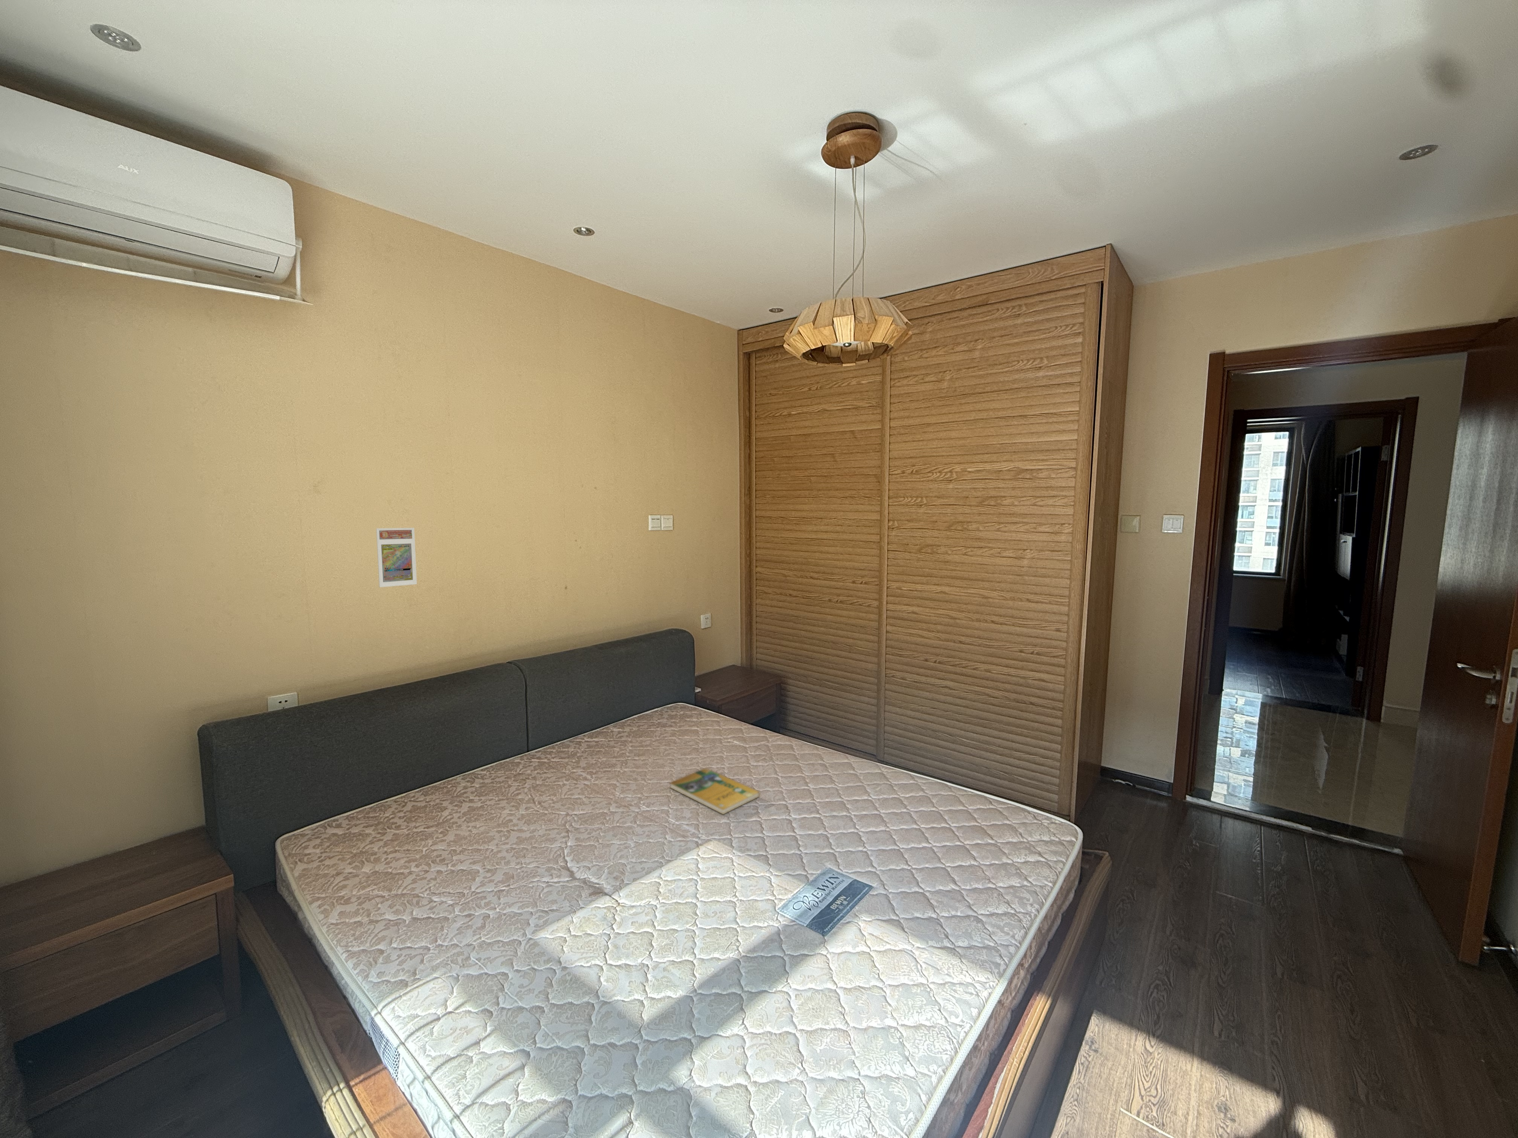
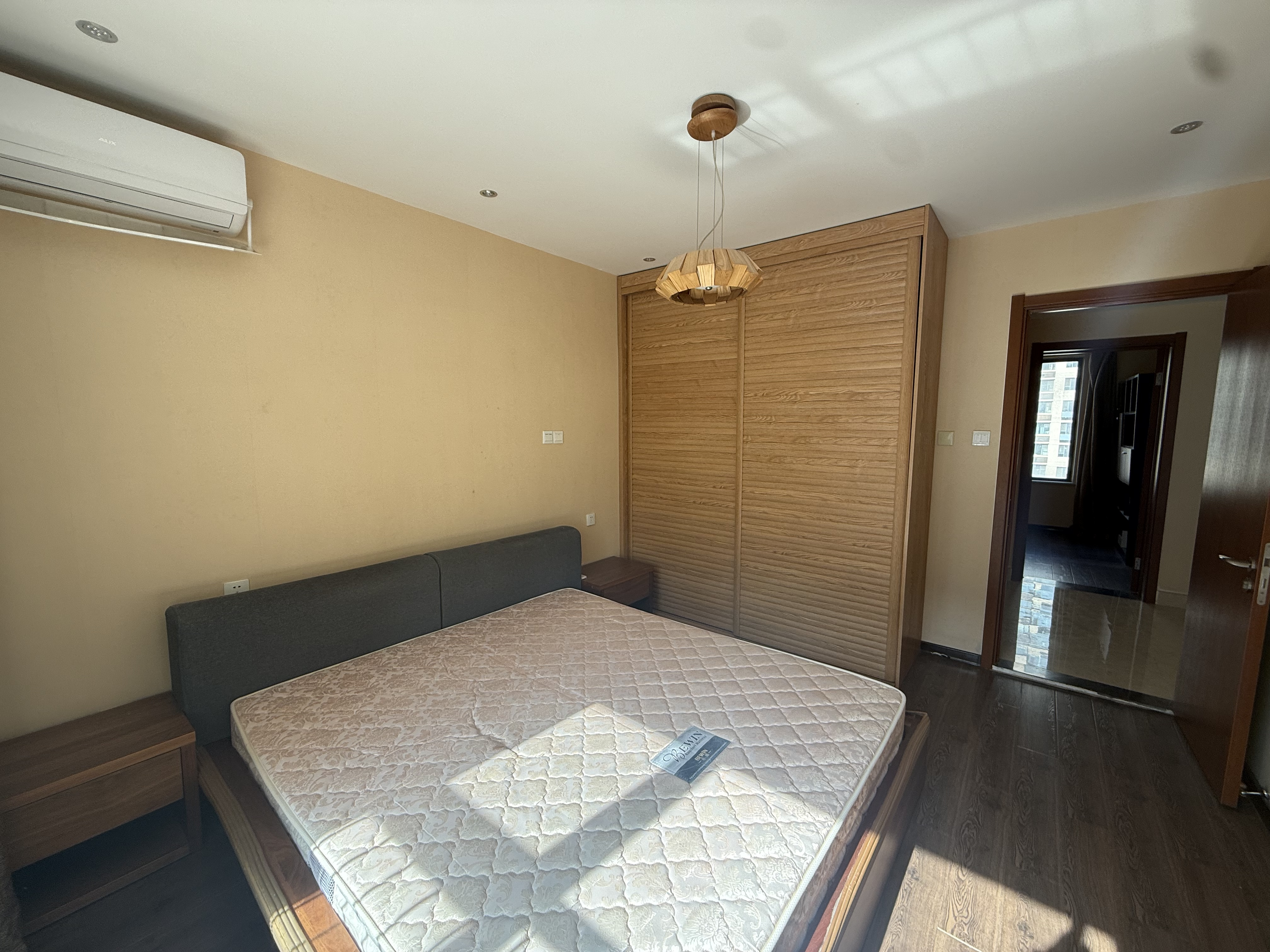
- booklet (714, 789)
- trading card display case (397, 557)
